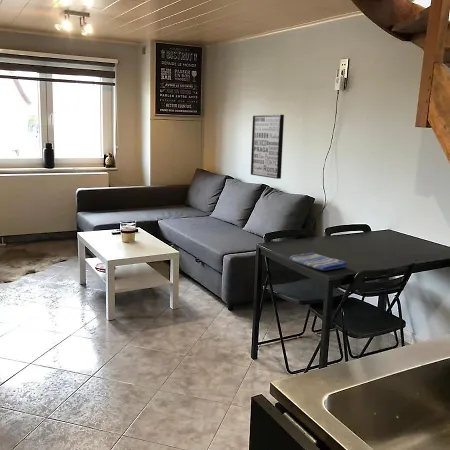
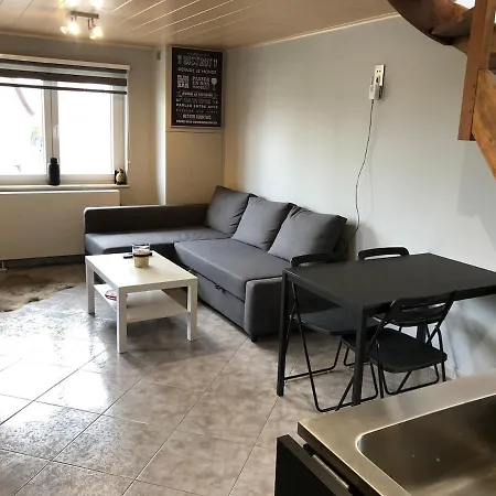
- wall art (266, 146)
- dish towel (317, 261)
